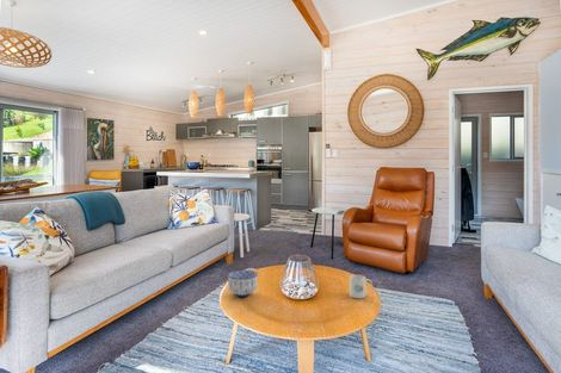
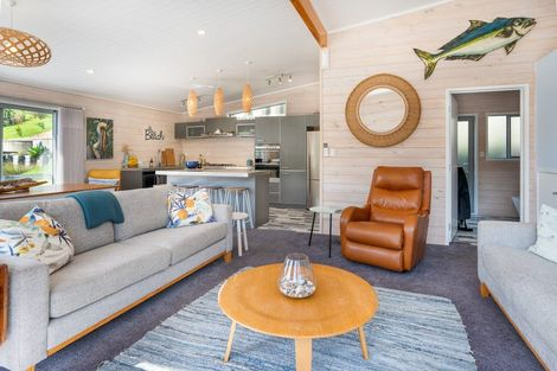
- bowl (242, 284)
- mug (360, 286)
